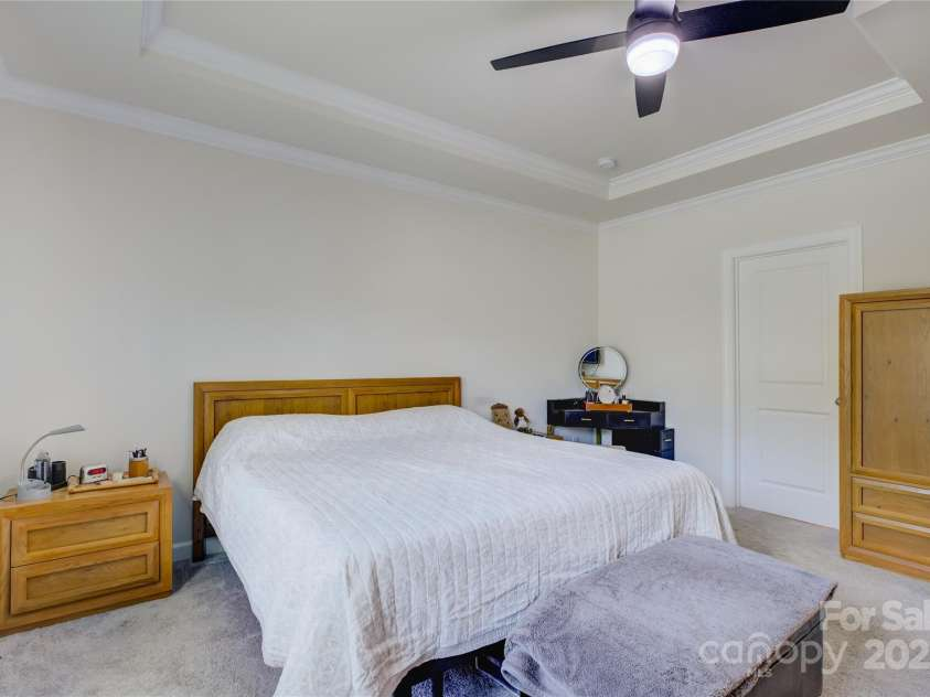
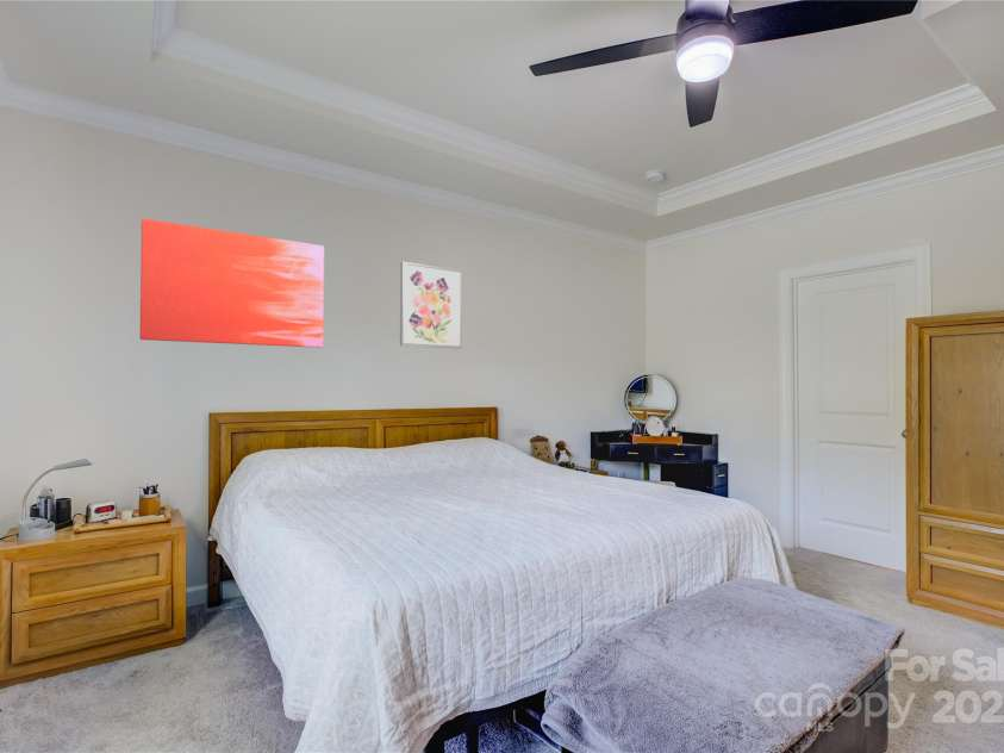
+ wall art (431, 306)
+ wall art (239, 288)
